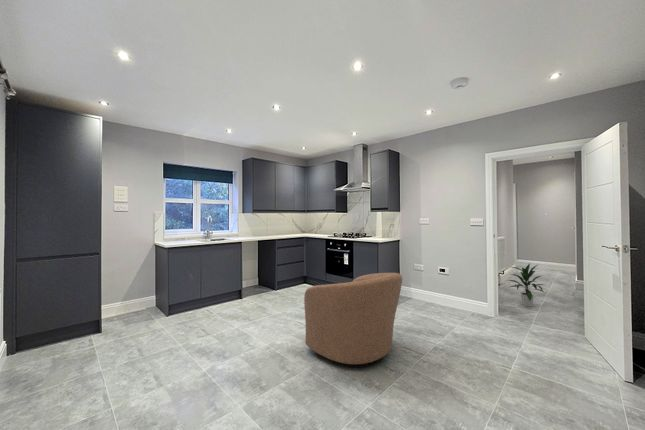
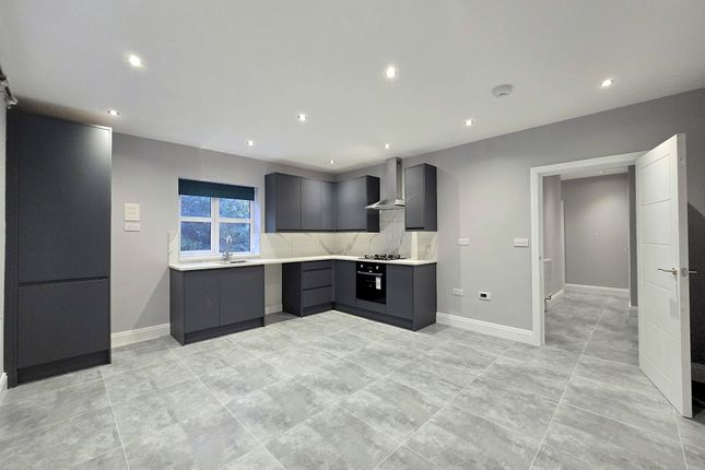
- indoor plant (526, 284)
- chair (356, 311)
